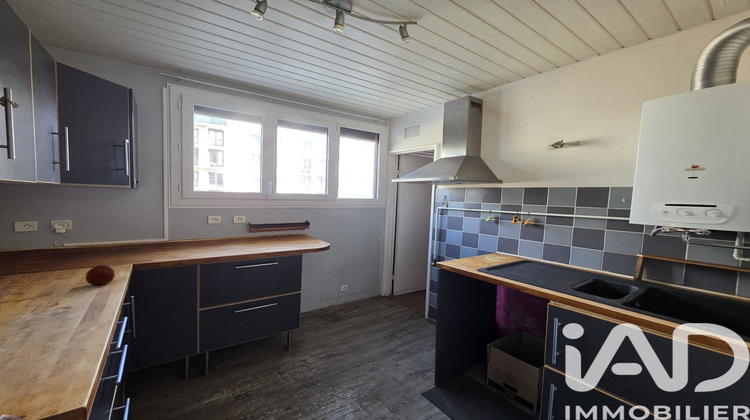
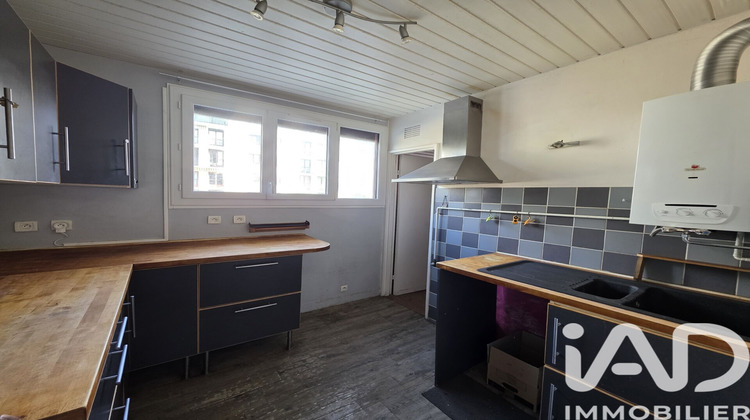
- fruit (100, 274)
